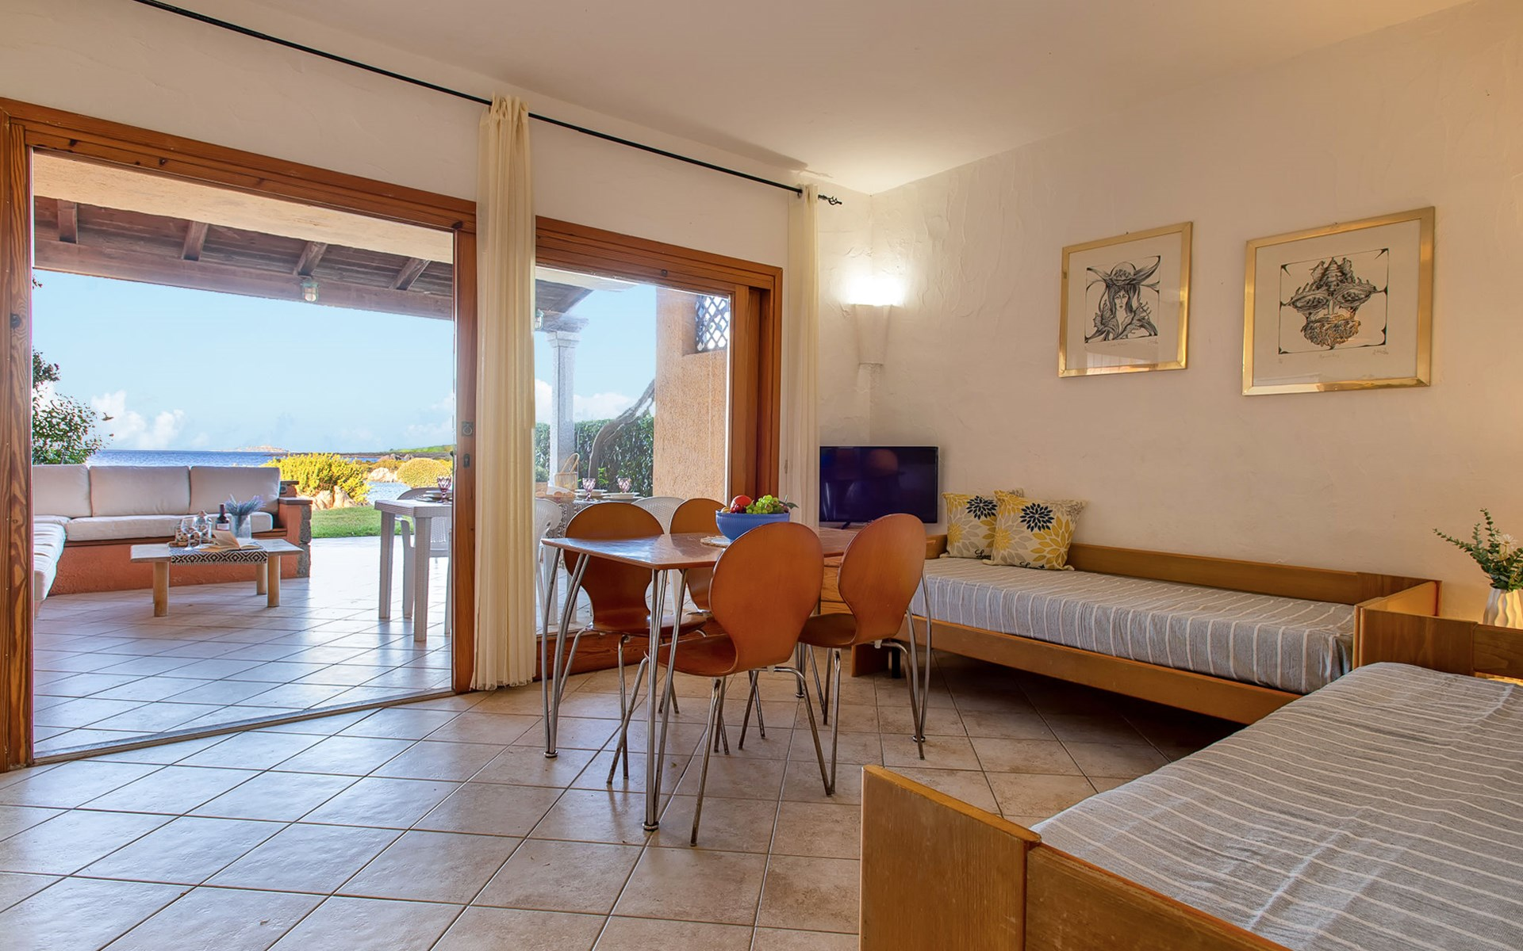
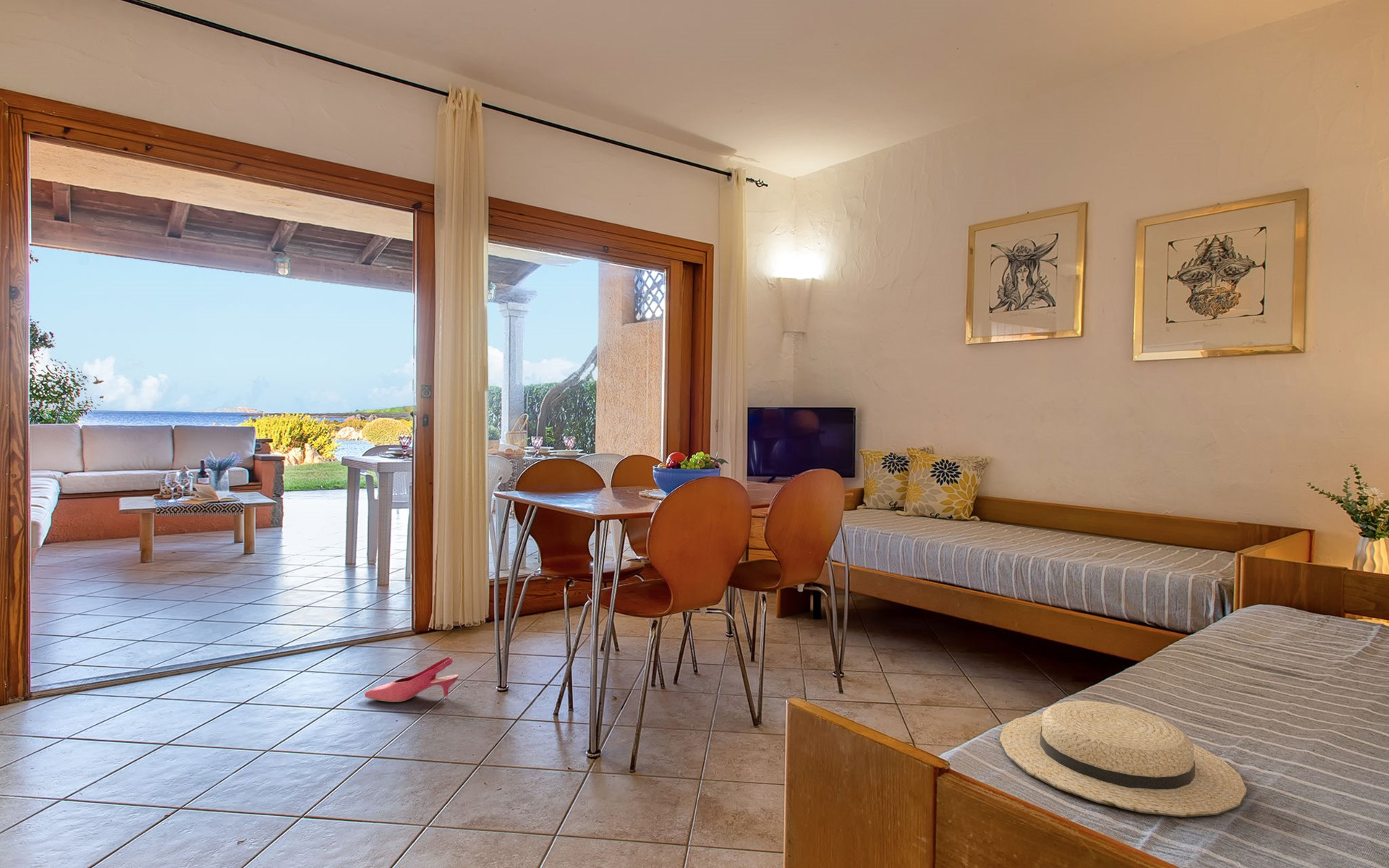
+ shoe (413, 678)
+ sunhat (1114, 741)
